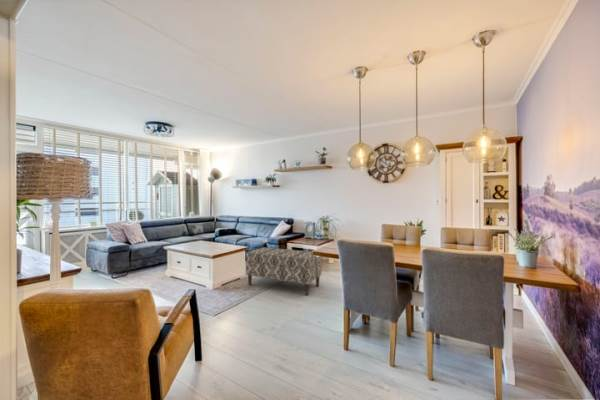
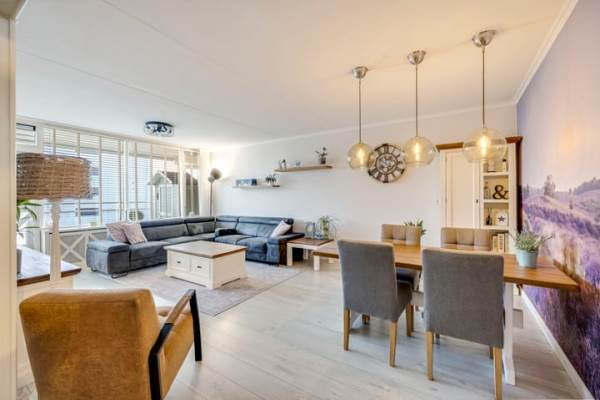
- bench (283, 268)
